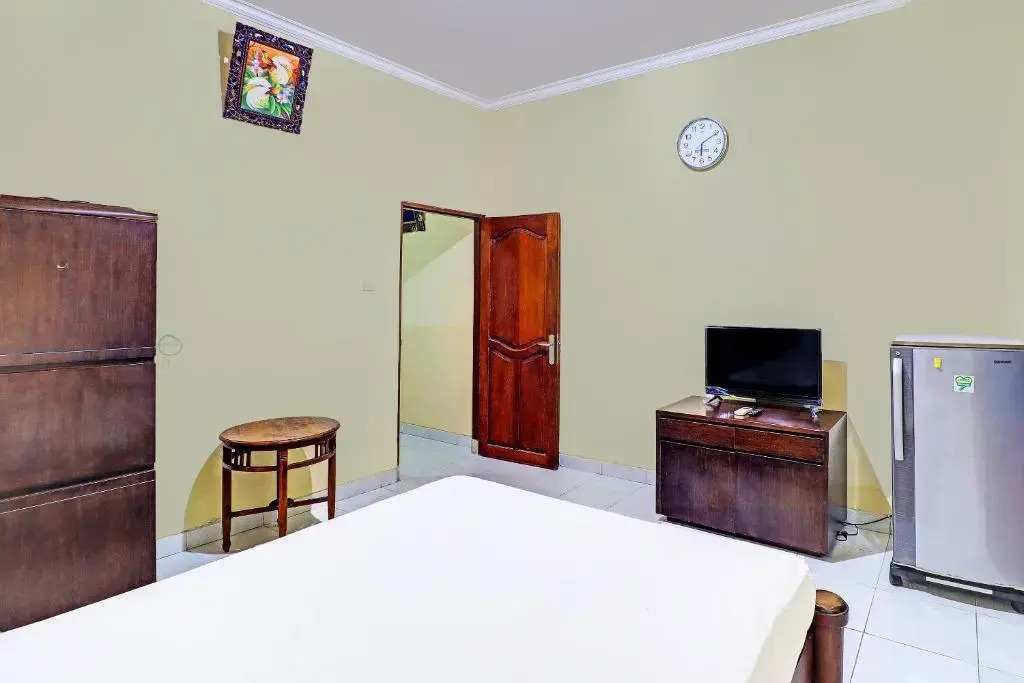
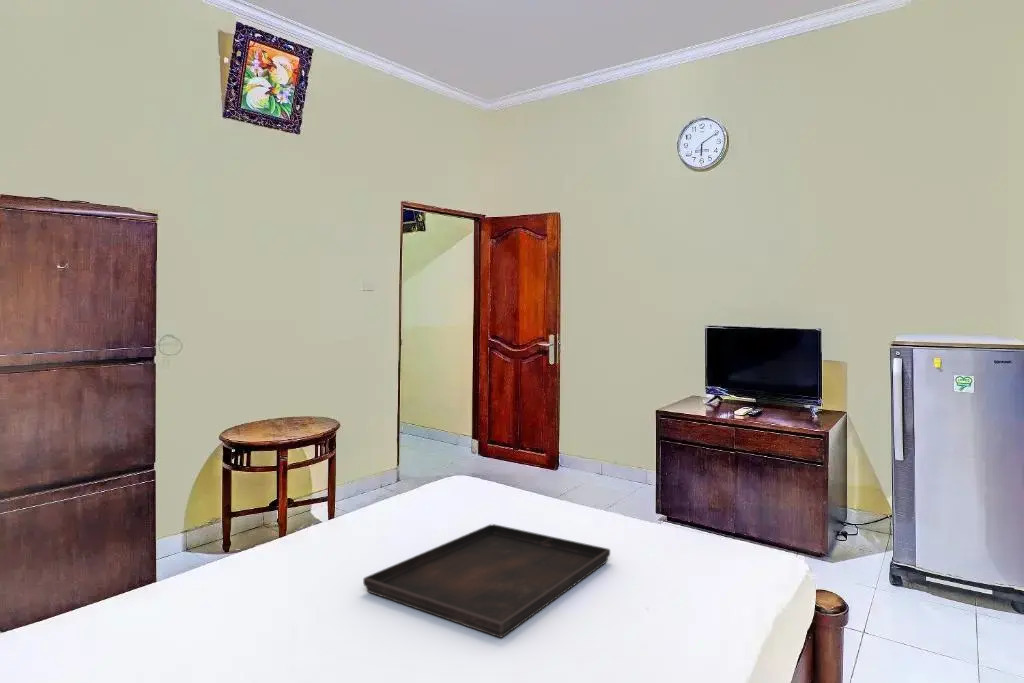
+ serving tray (495, 569)
